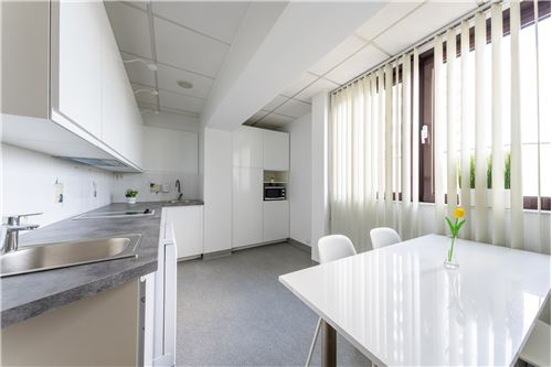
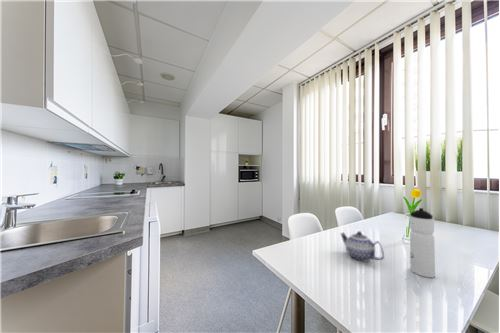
+ water bottle (421, 240)
+ teapot (360, 244)
